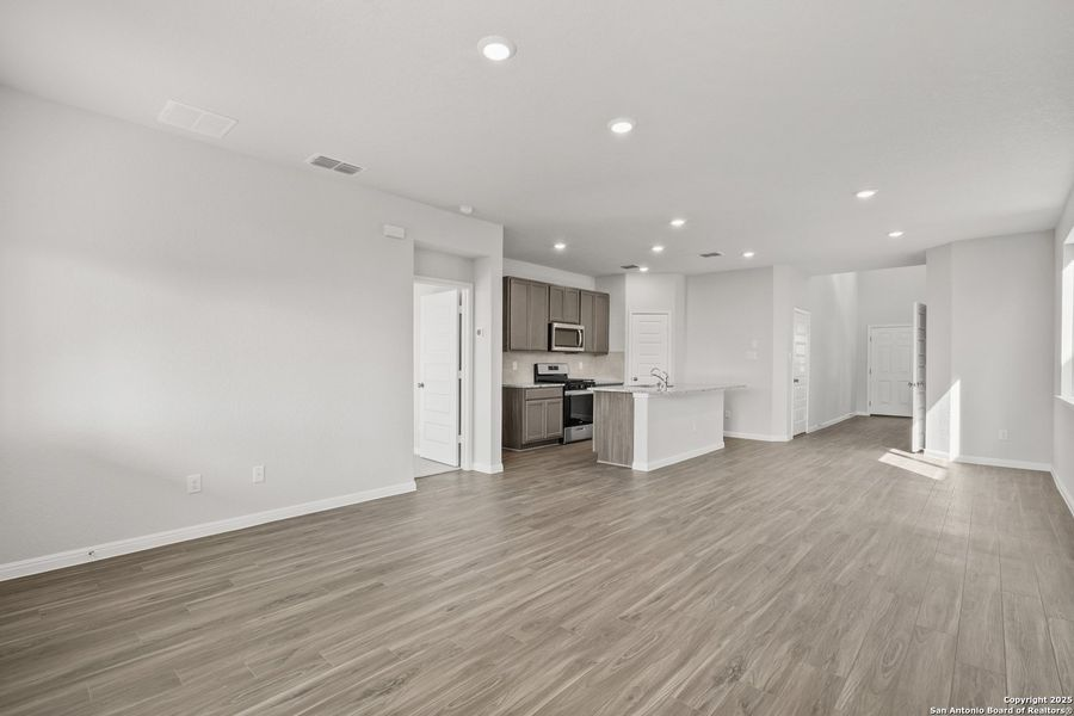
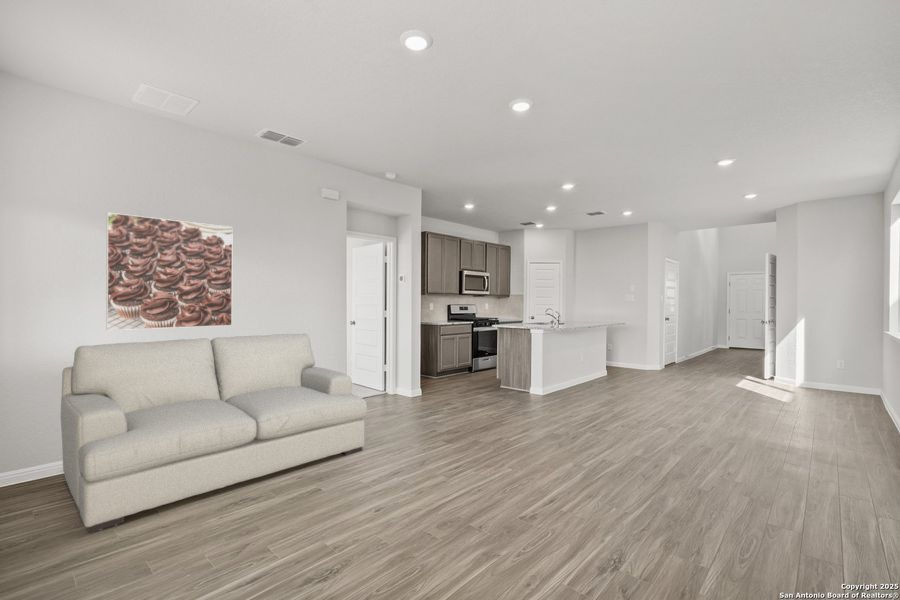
+ sofa (227, 402)
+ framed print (174, 274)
